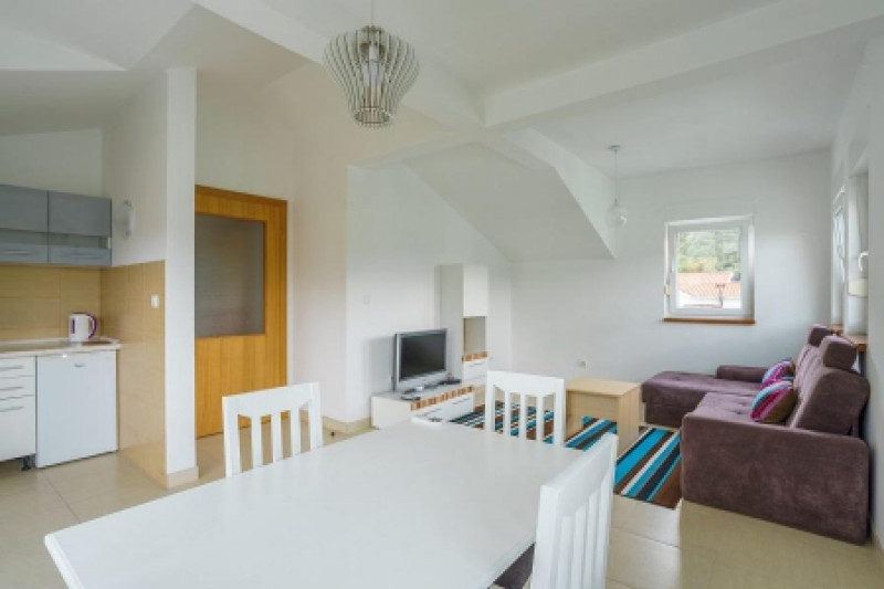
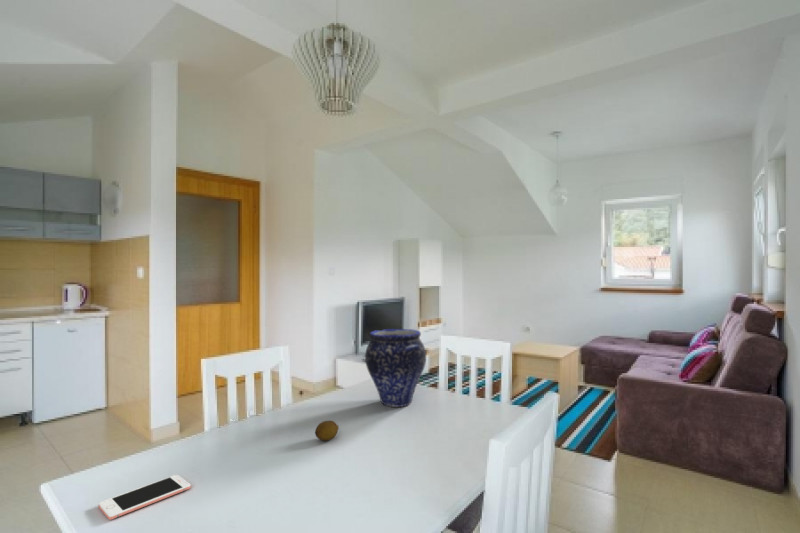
+ vase (395, 366)
+ cell phone (146, 495)
+ fruit (327, 430)
